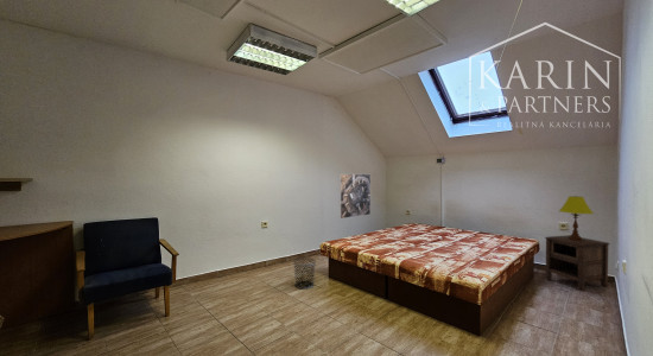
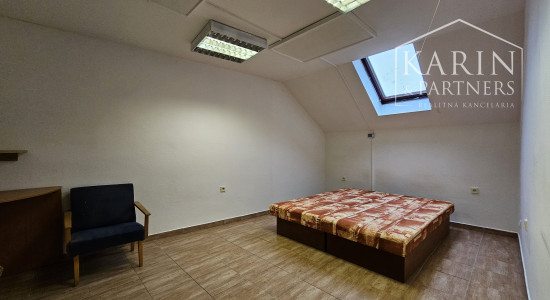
- waste bin (304, 273)
- table lamp (575, 217)
- nightstand (575, 261)
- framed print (355, 195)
